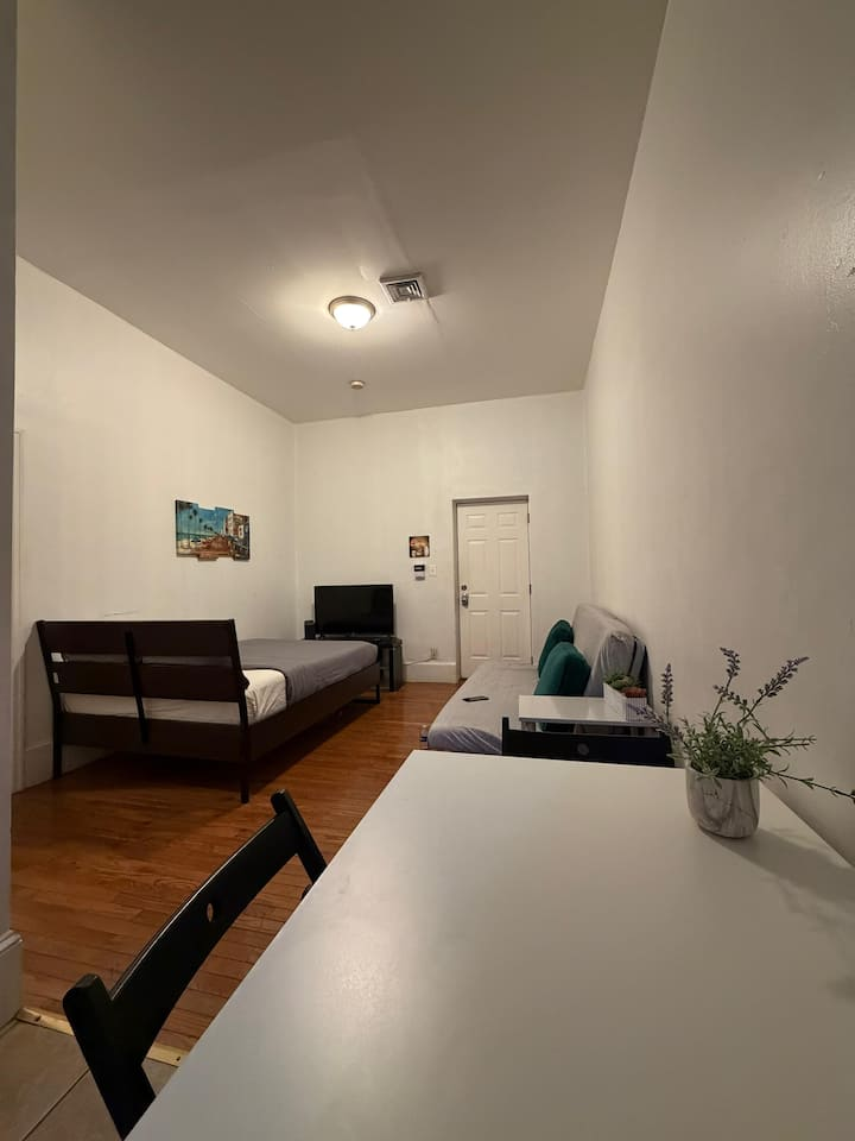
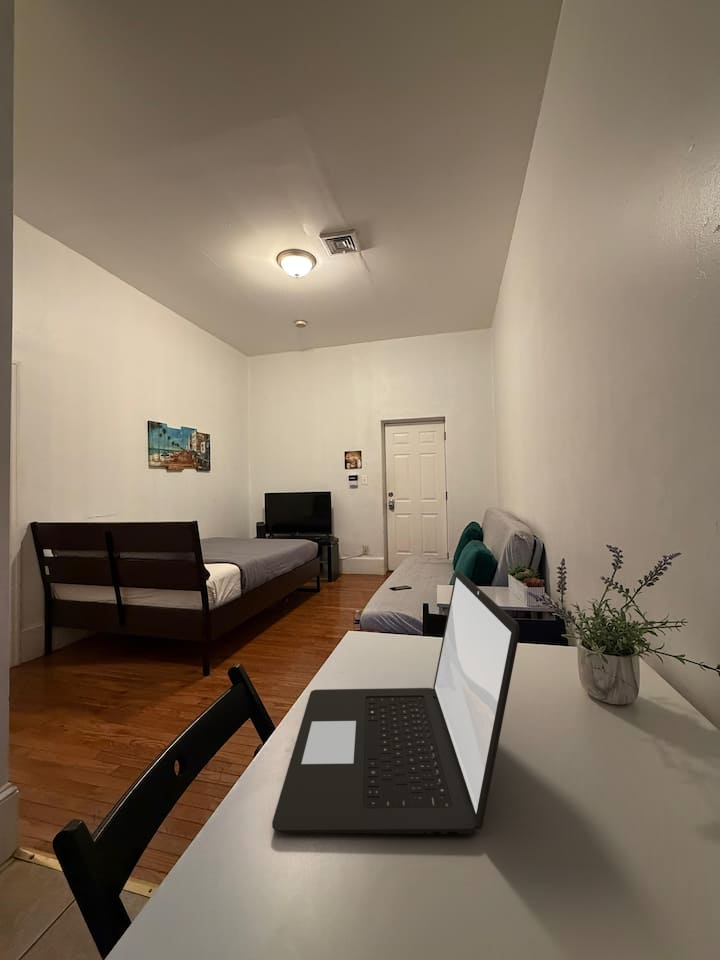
+ laptop (388, 688)
